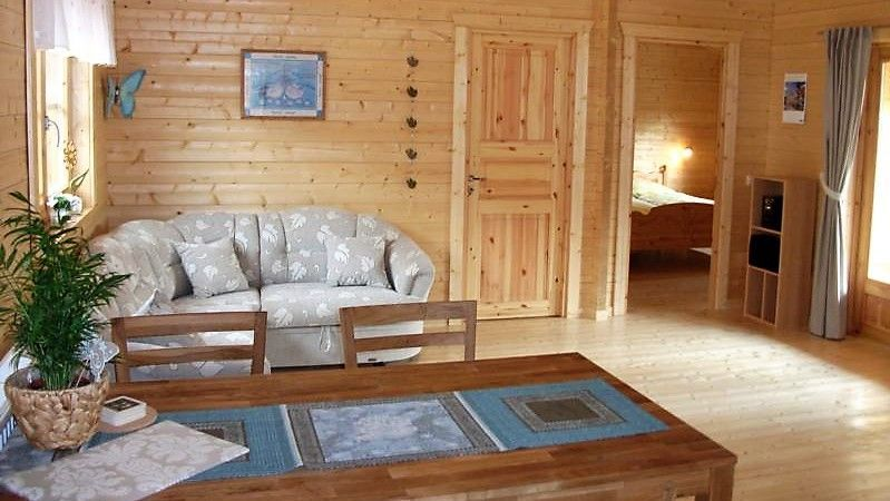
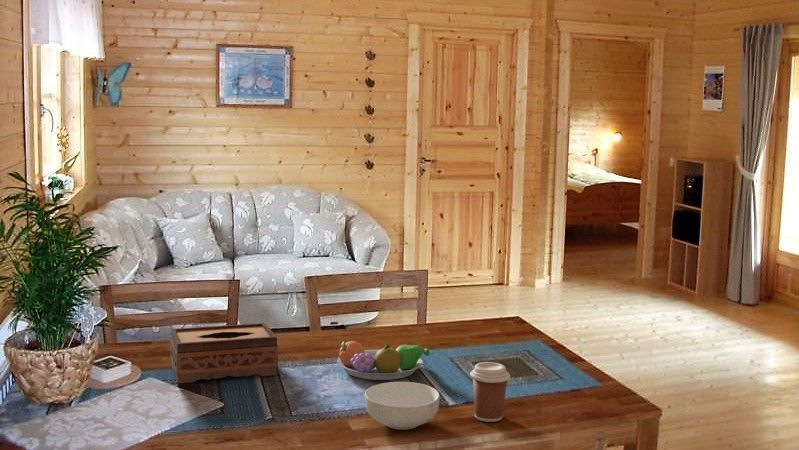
+ coffee cup (489, 391)
+ cereal bowl (401, 408)
+ tissue box (223, 351)
+ fruit bowl (382, 353)
